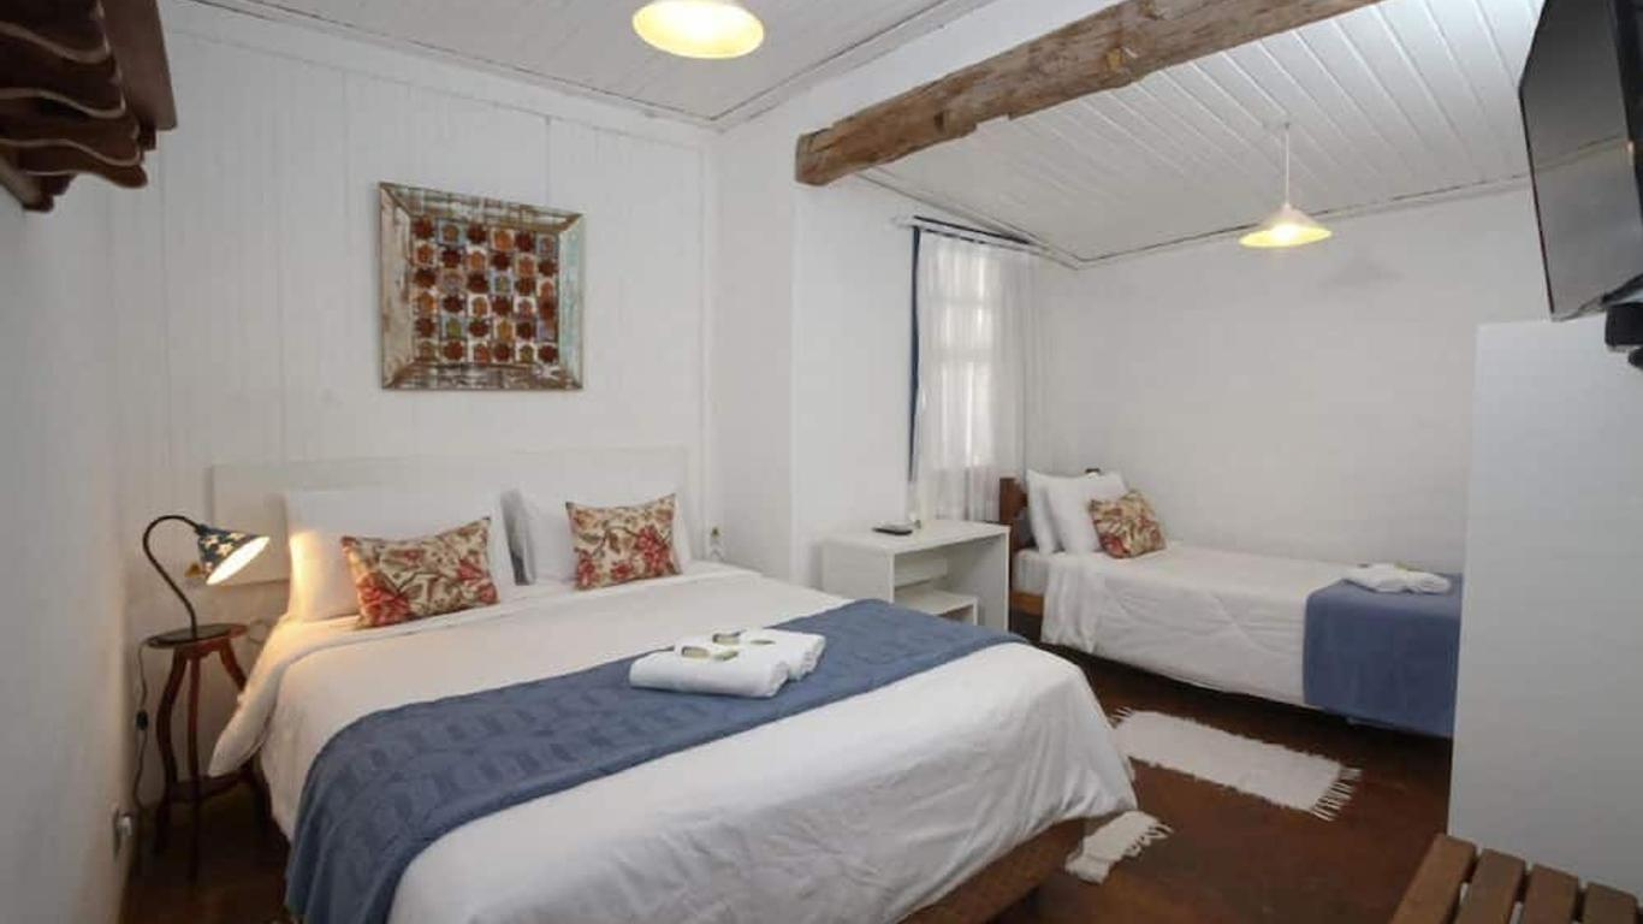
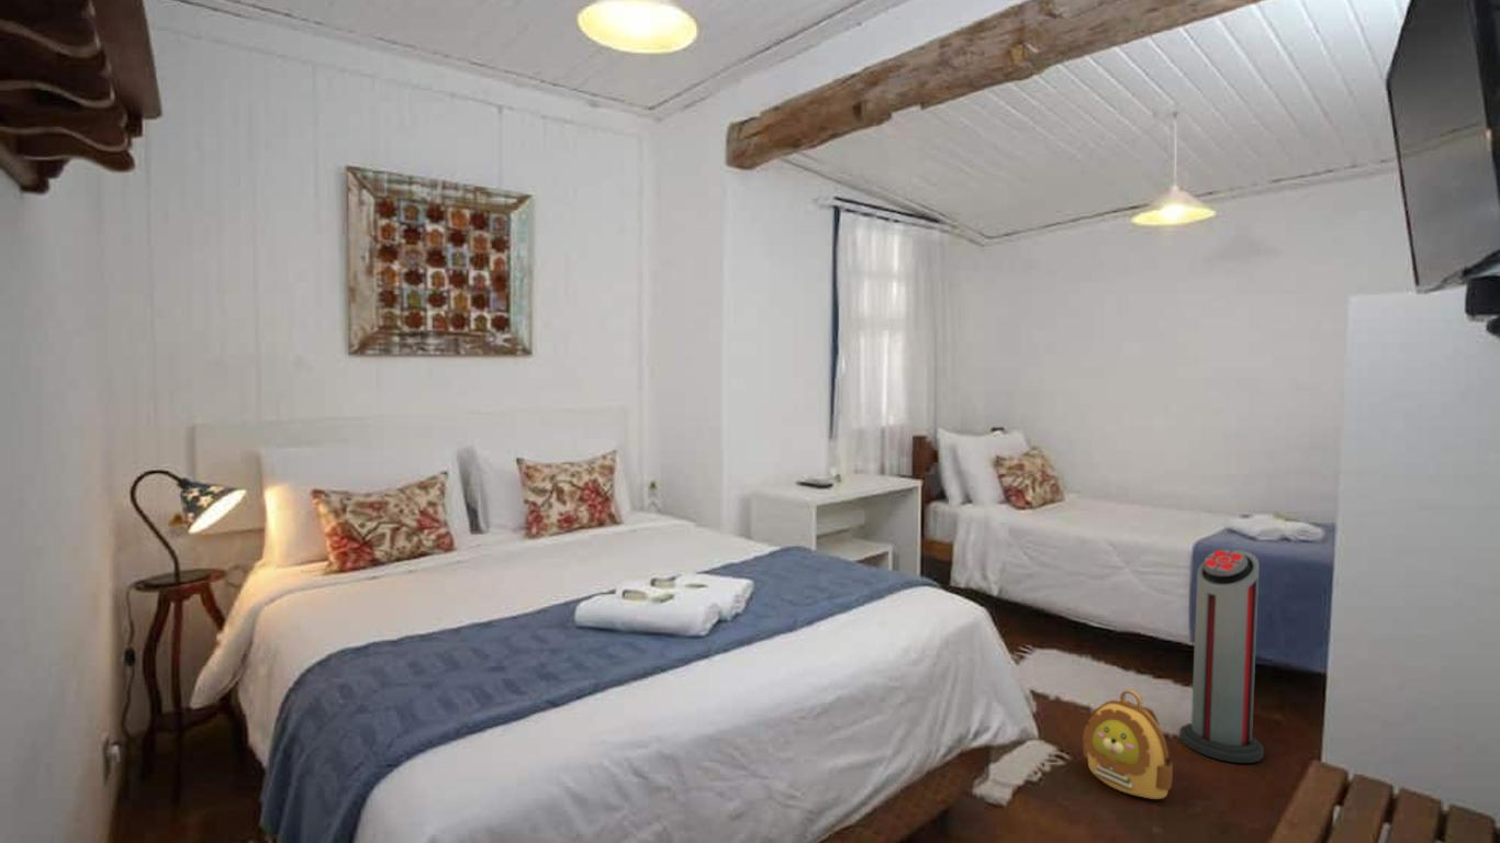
+ backpack (1128, 737)
+ air purifier (1224, 648)
